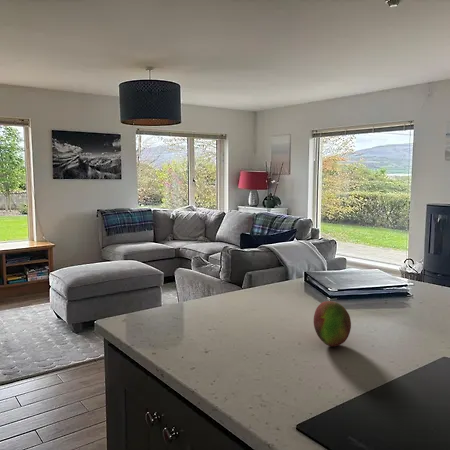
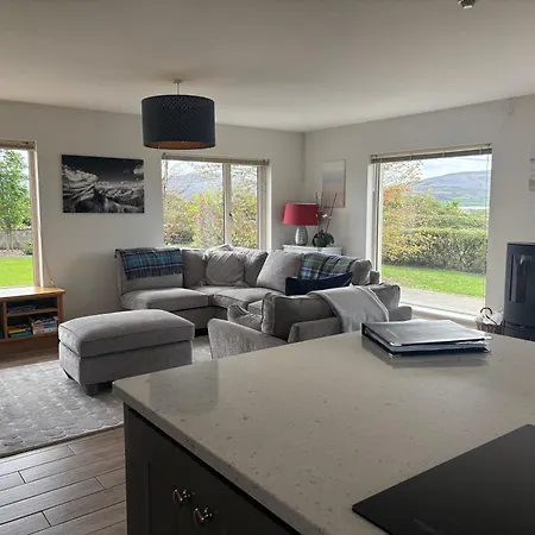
- fruit (332, 323)
